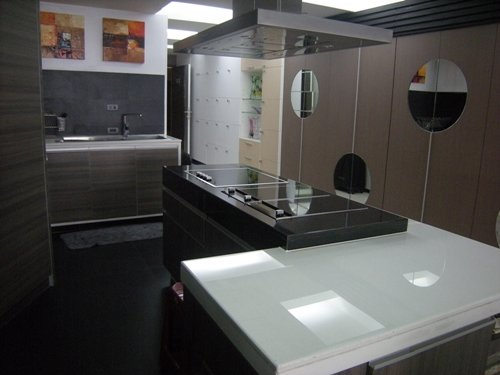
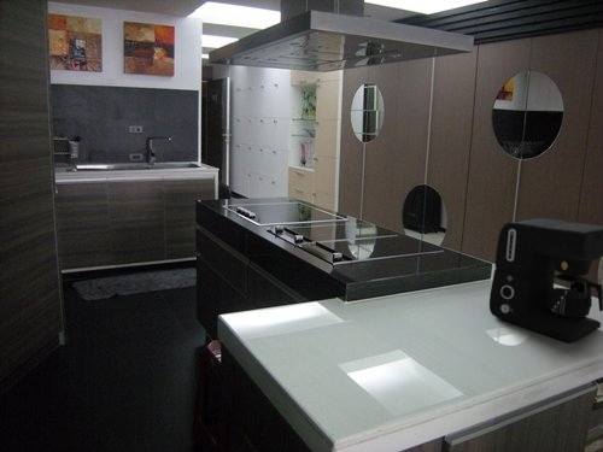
+ coffee maker (552, 275)
